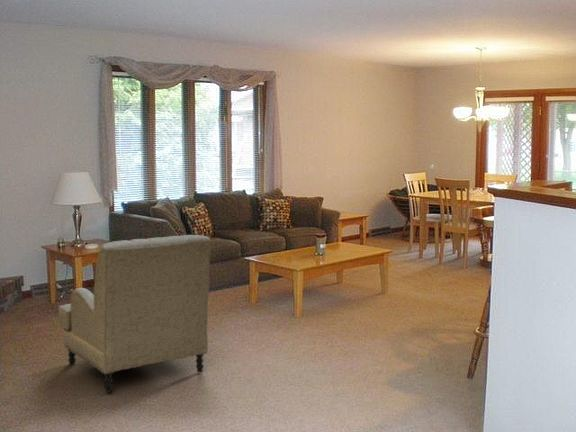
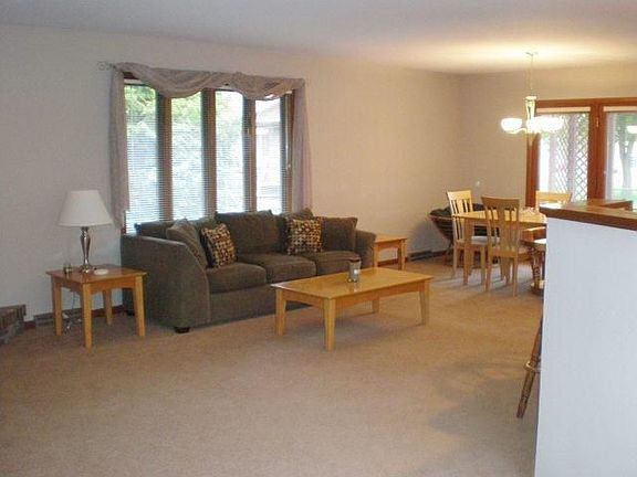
- armchair (133, 301)
